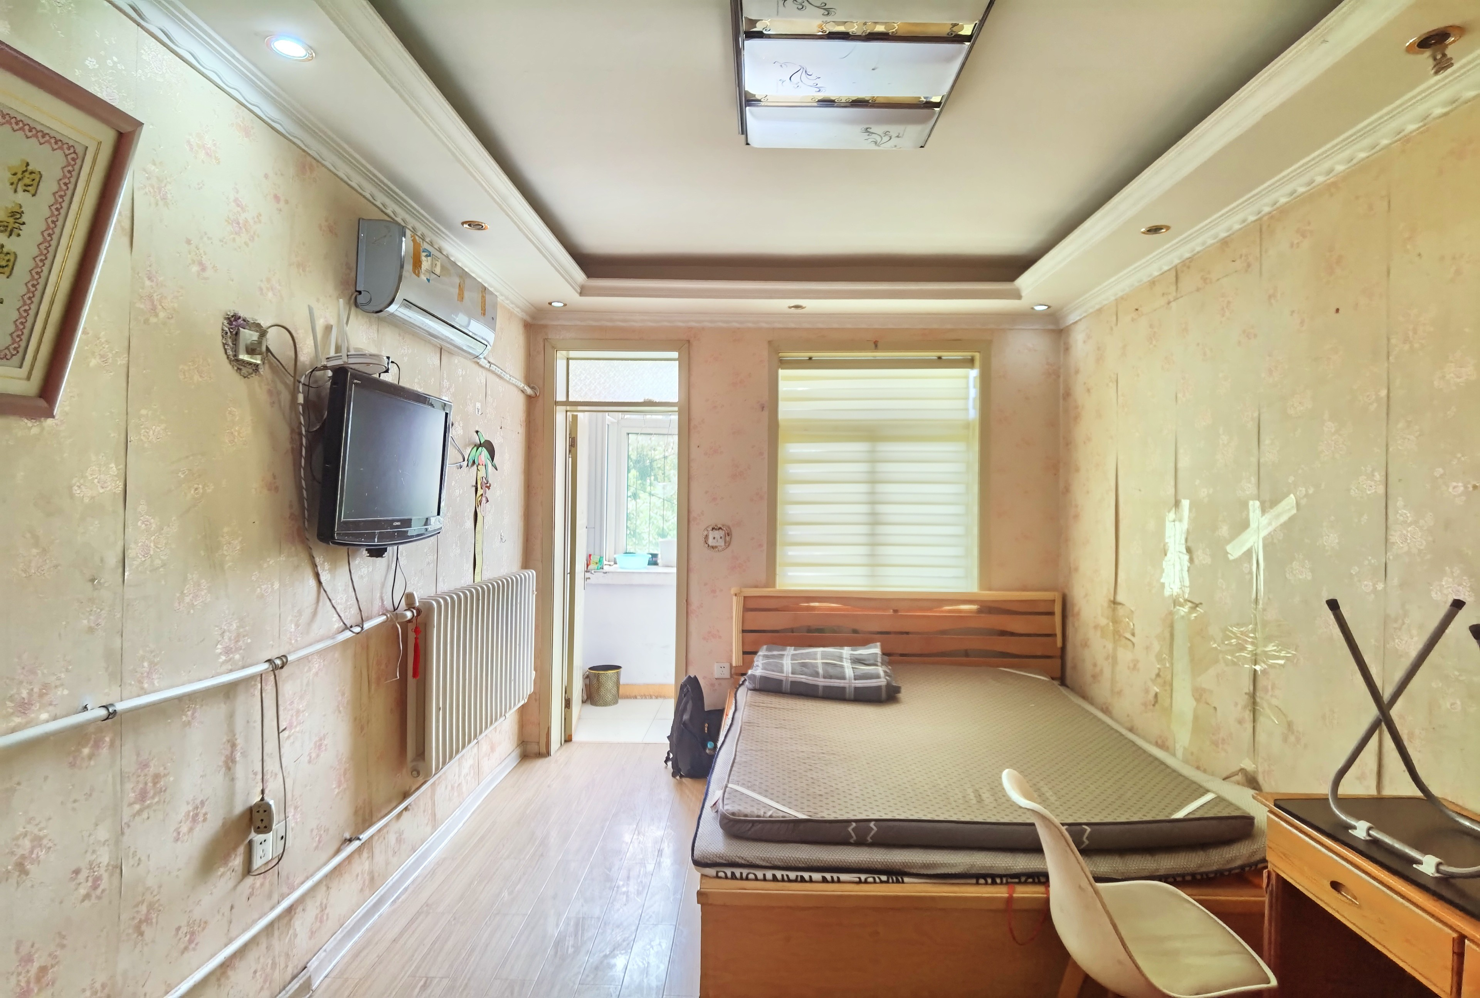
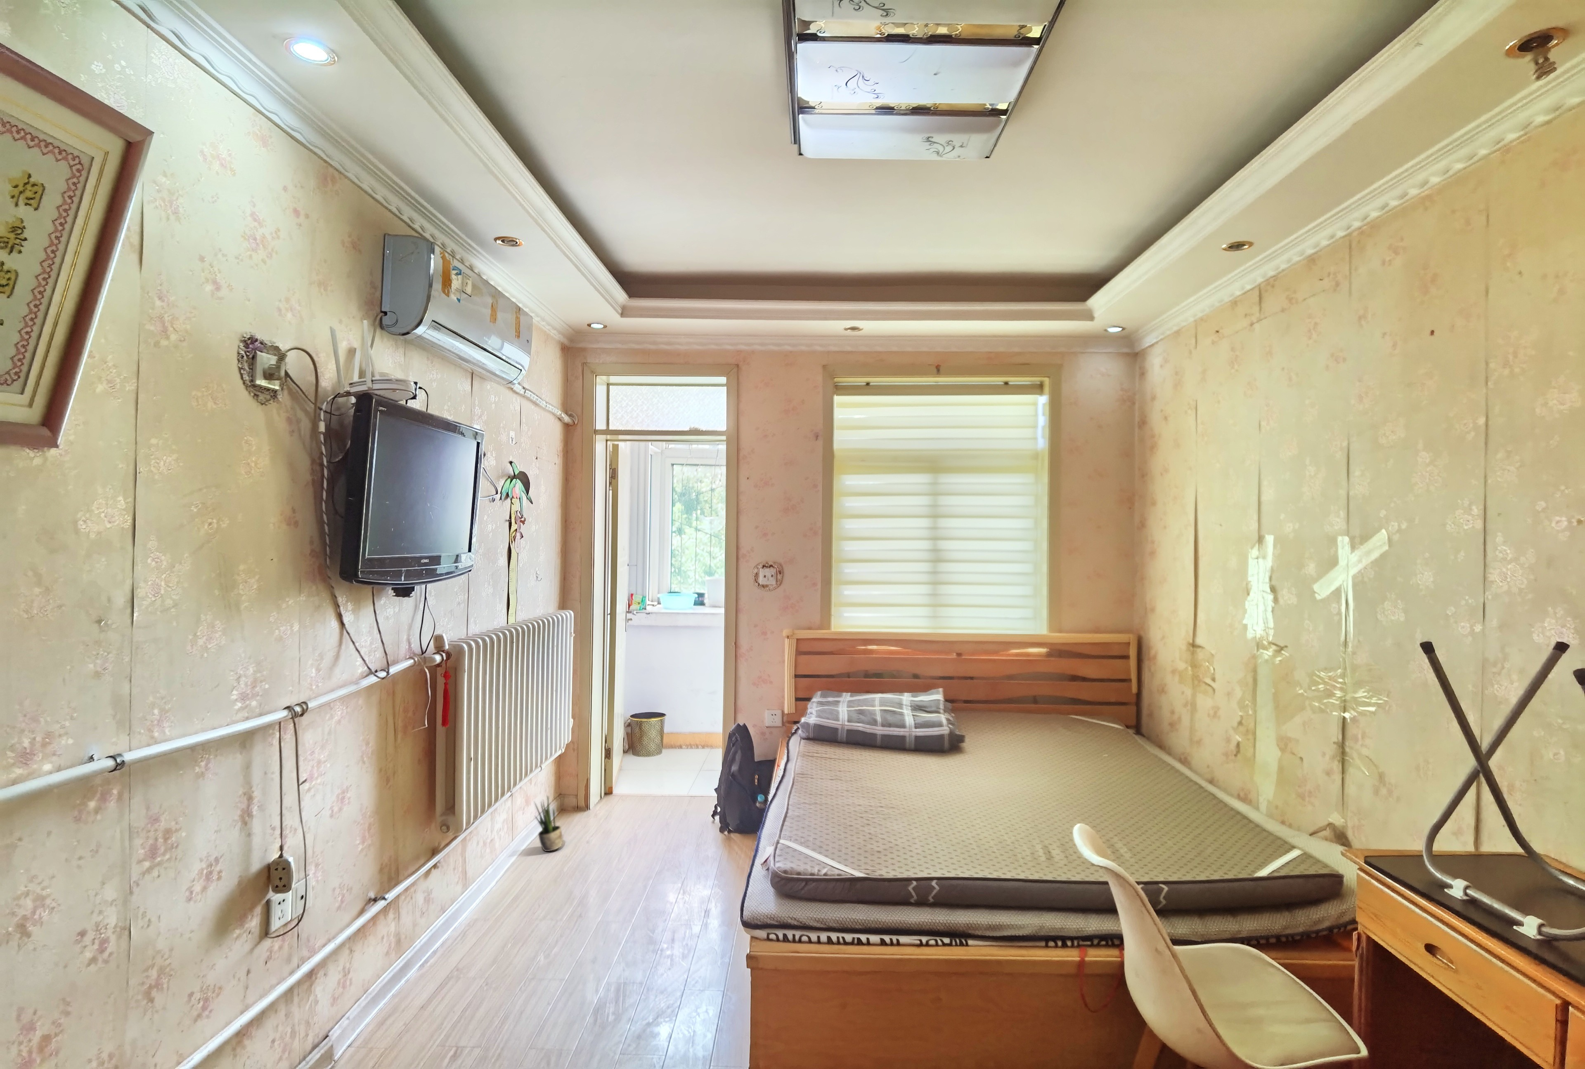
+ potted plant (548, 822)
